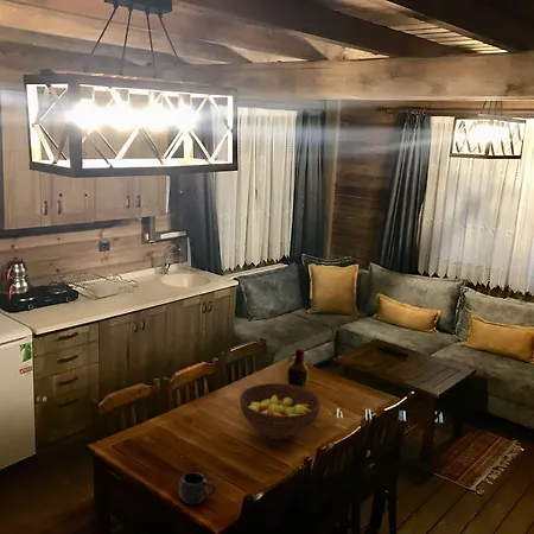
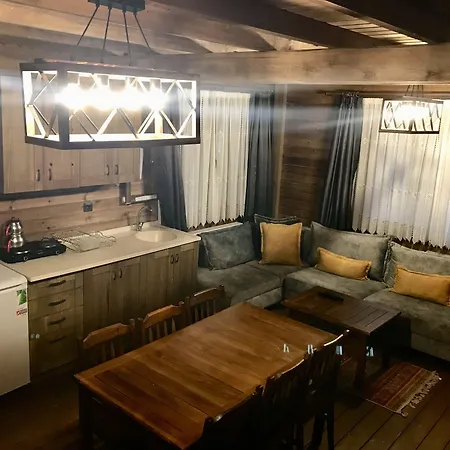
- mug (195, 489)
- fruit bowl (279, 415)
- bottle (298, 367)
